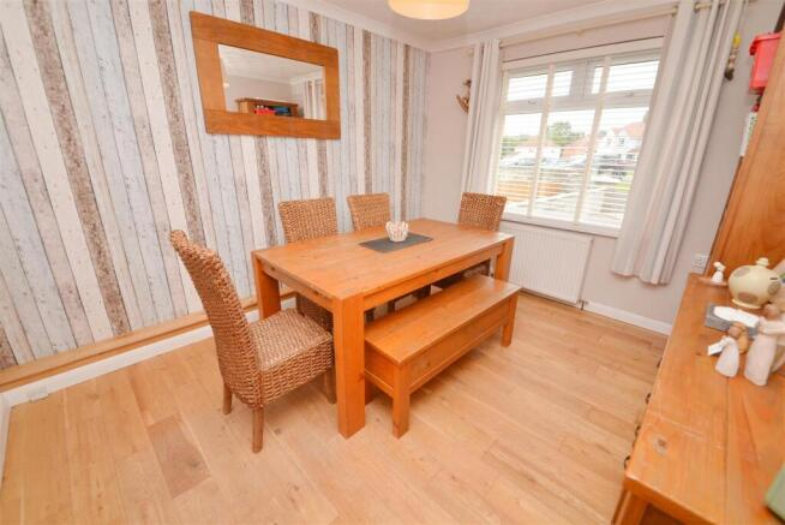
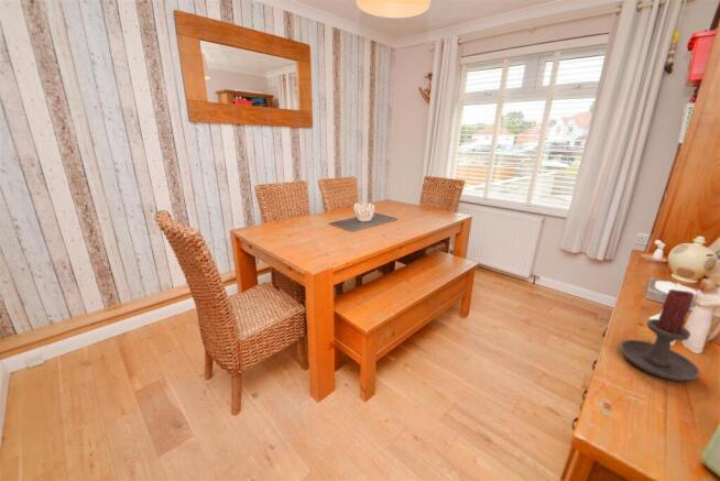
+ candle holder (667, 325)
